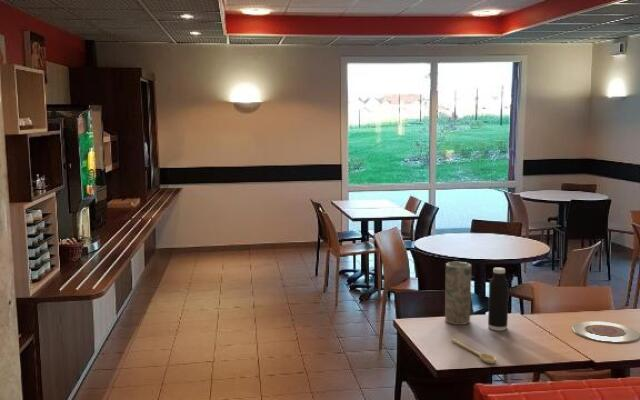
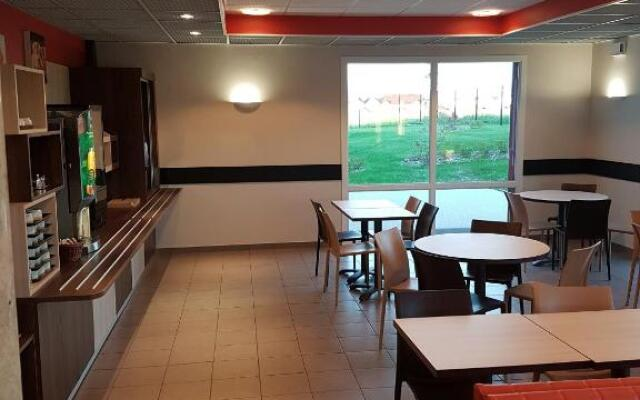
- water bottle (498, 298)
- plate (605, 331)
- vase (458, 293)
- spoon (471, 349)
